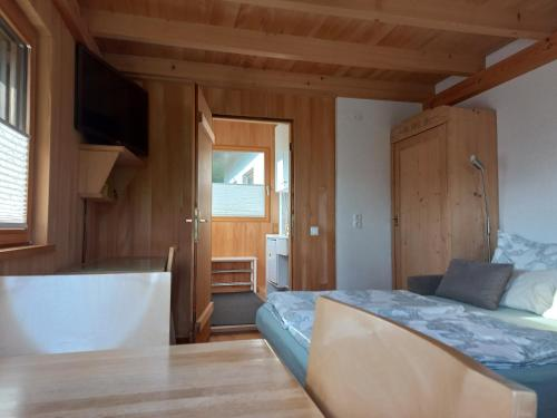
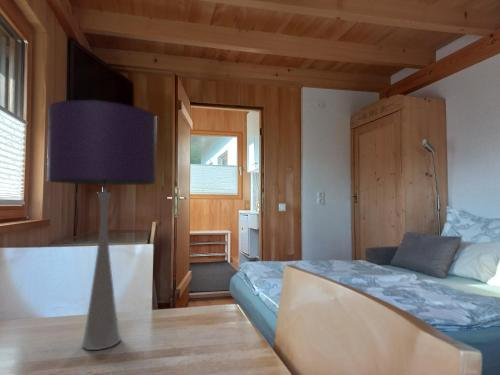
+ table lamp (103, 227)
